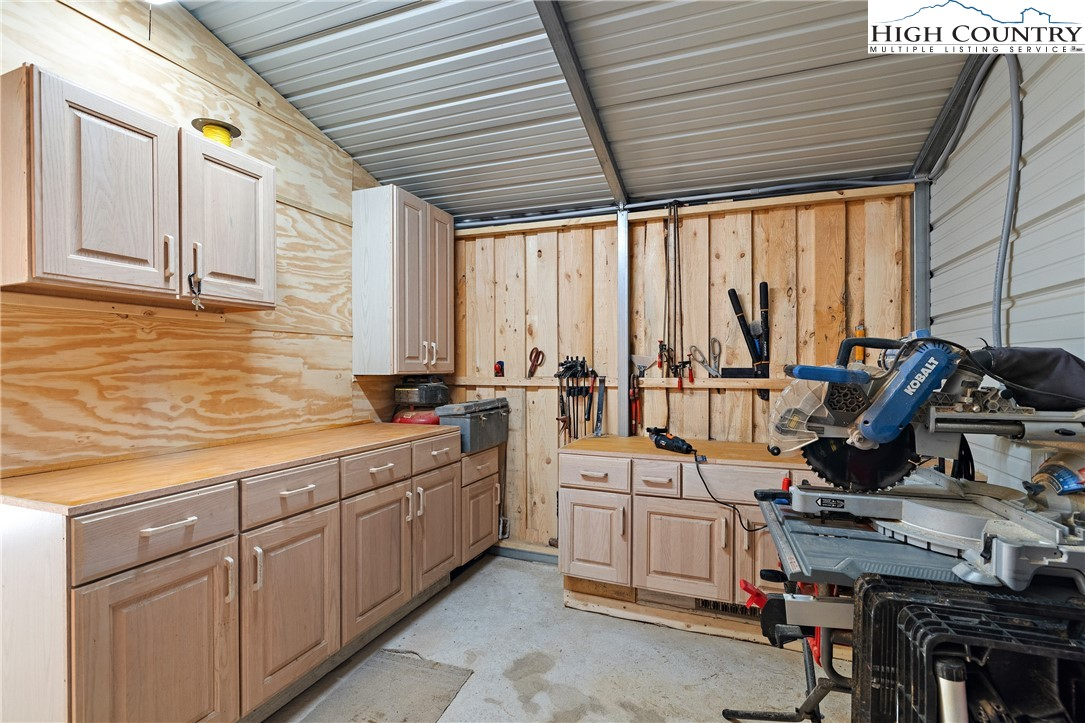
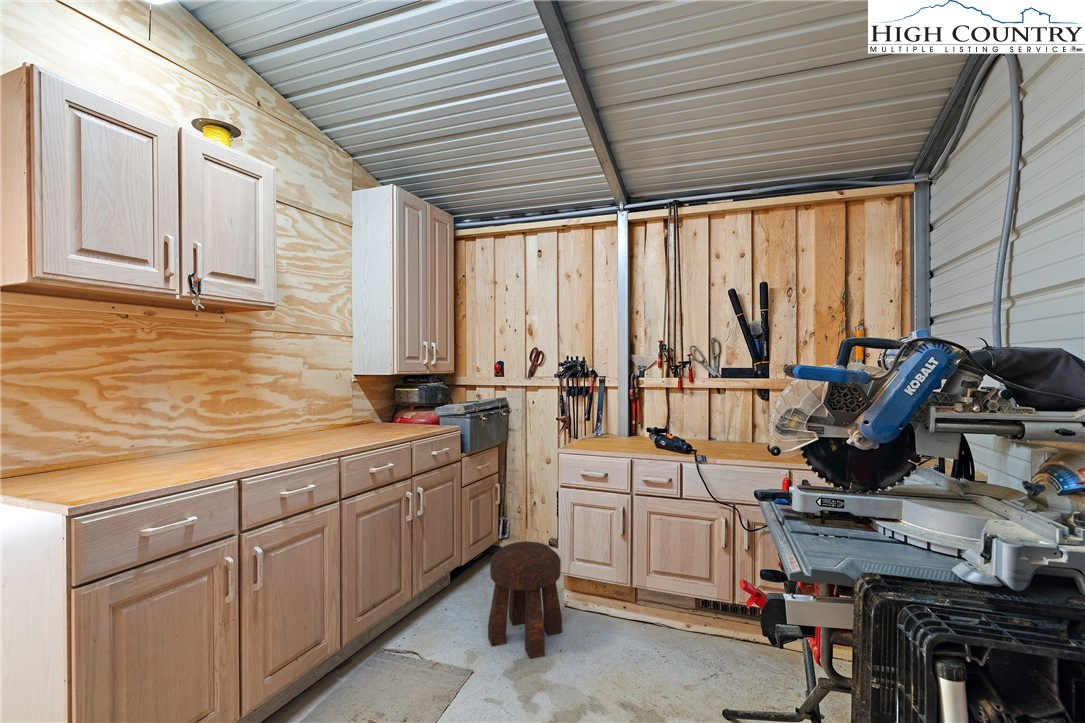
+ stool (525, 593)
